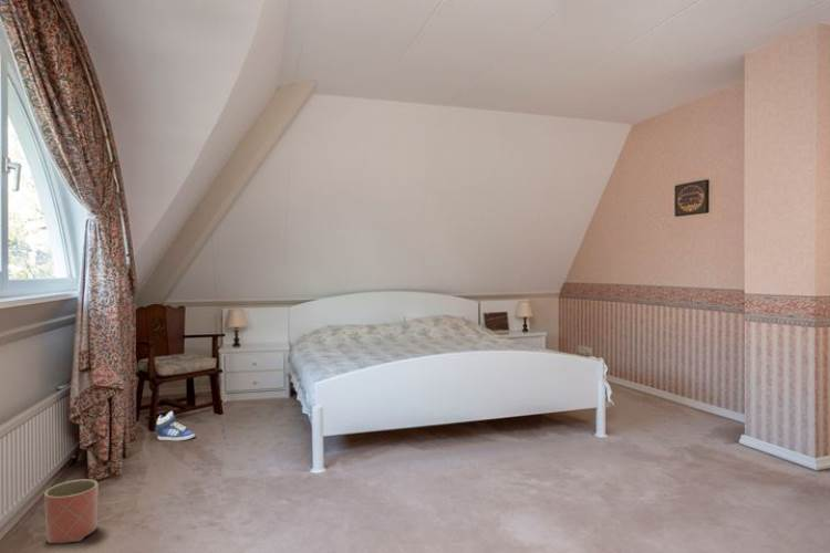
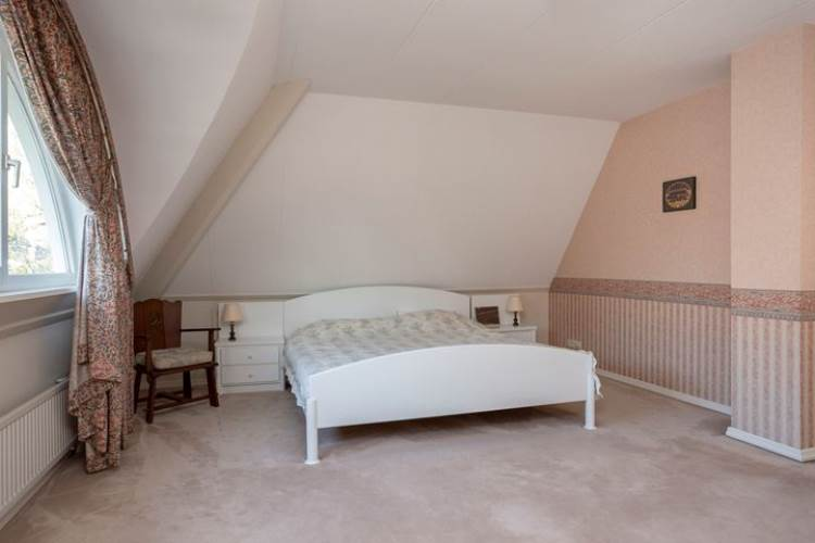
- planter (72, 511)
- sneaker (175, 425)
